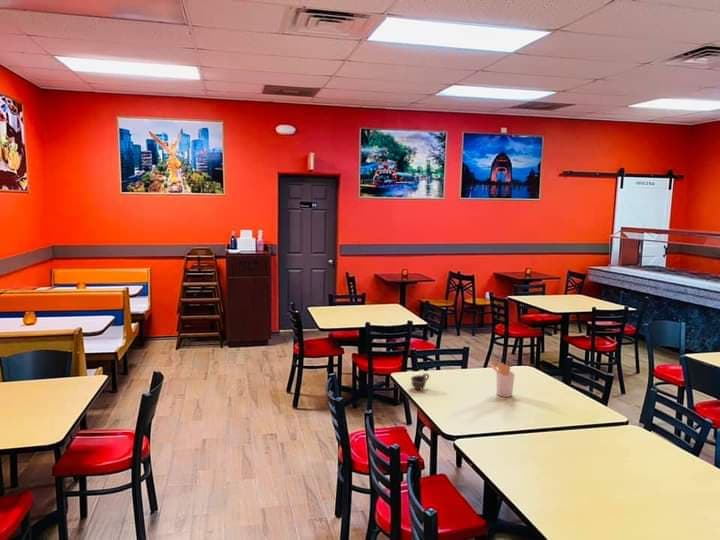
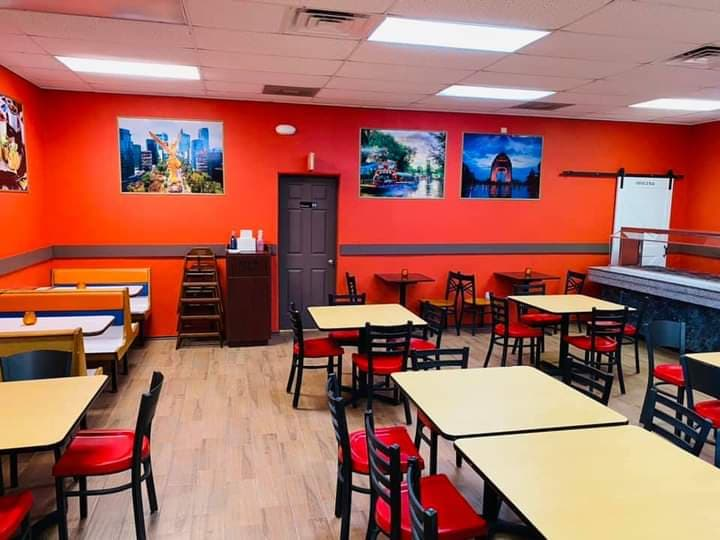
- cup (419, 381)
- utensil holder (500, 378)
